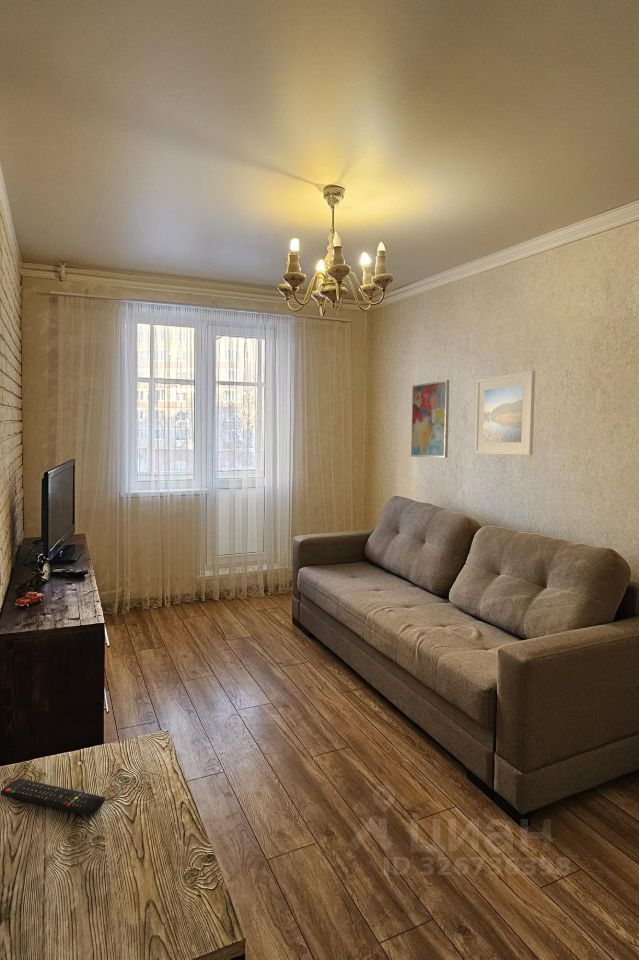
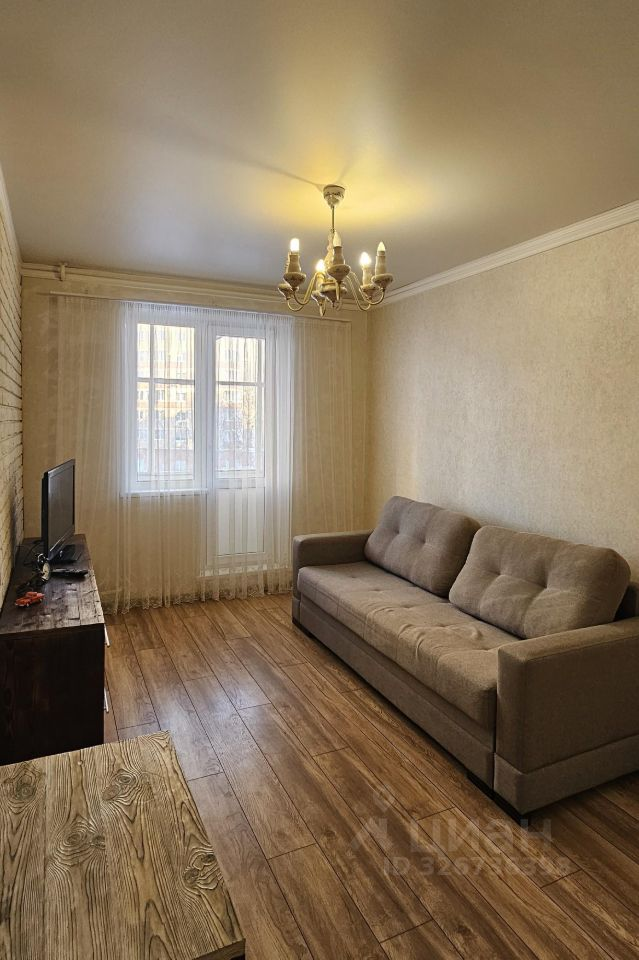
- remote control (51, 797)
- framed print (502, 415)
- wall art (429, 420)
